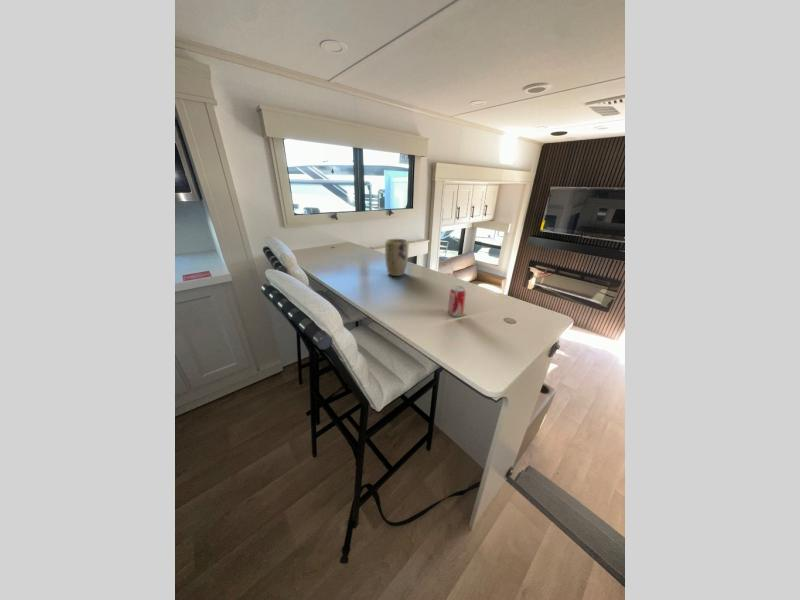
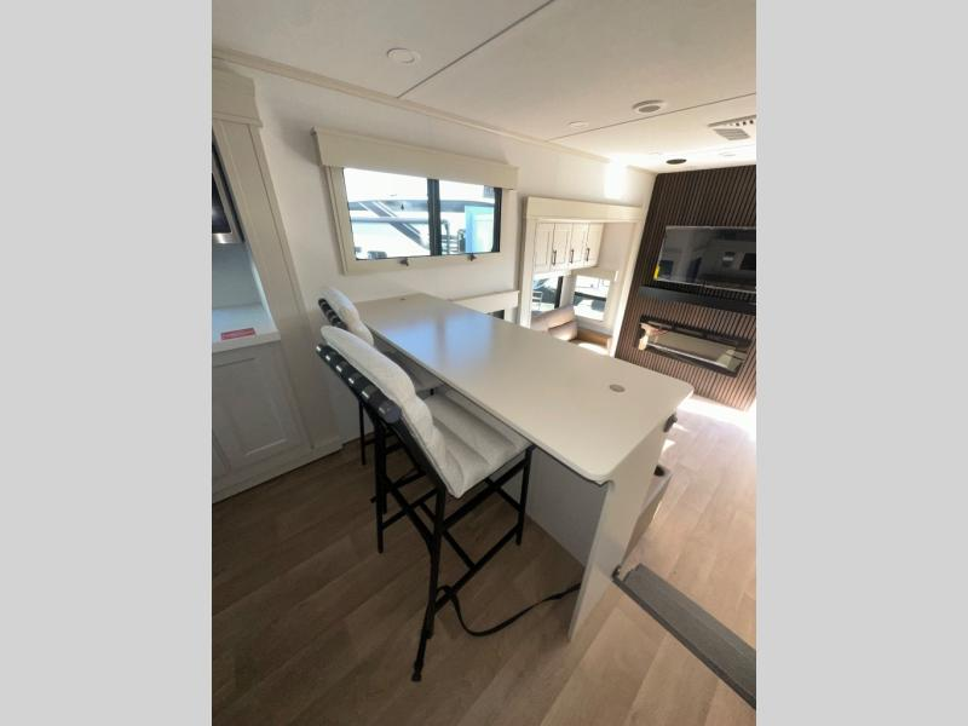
- plant pot (396, 257)
- beverage can (456, 301)
